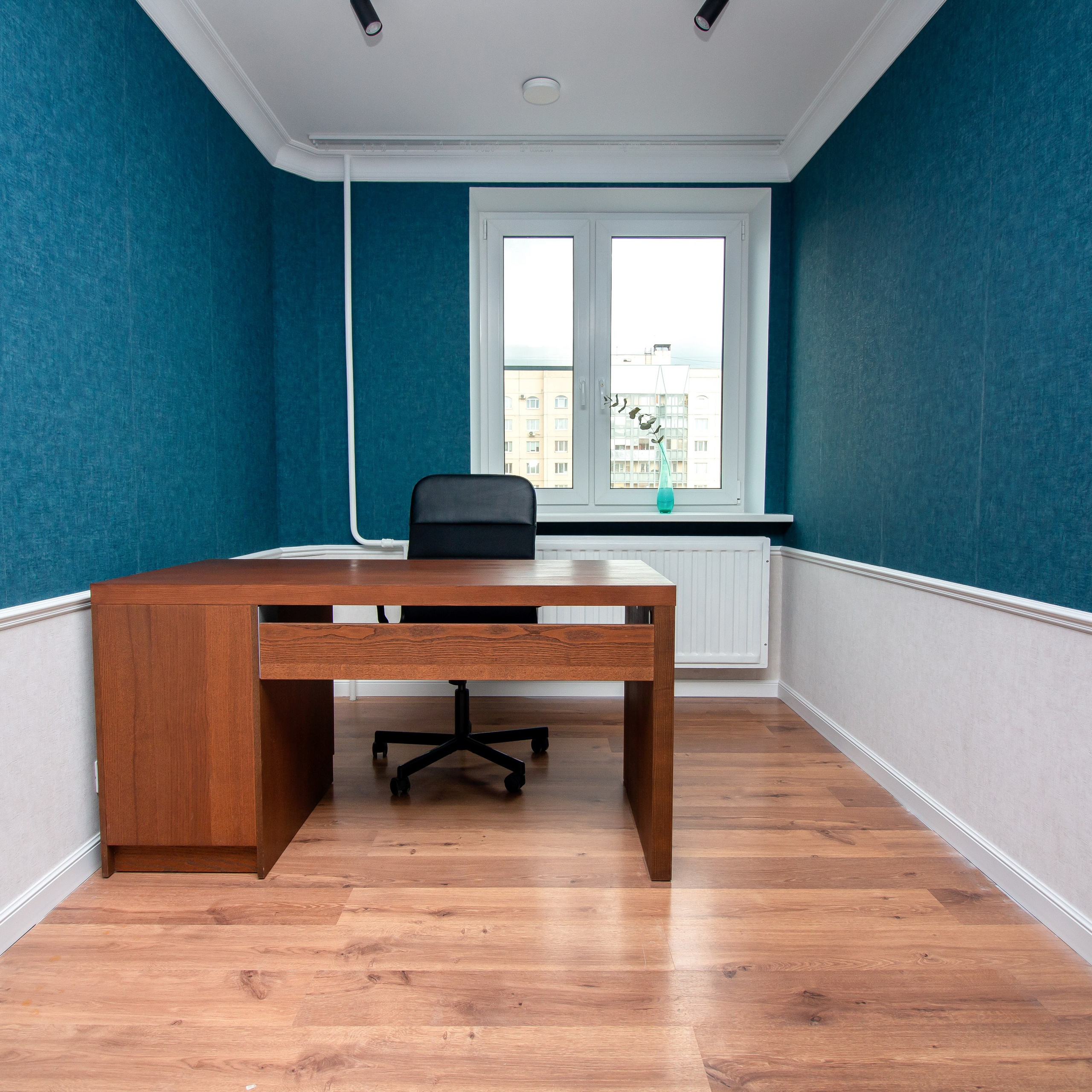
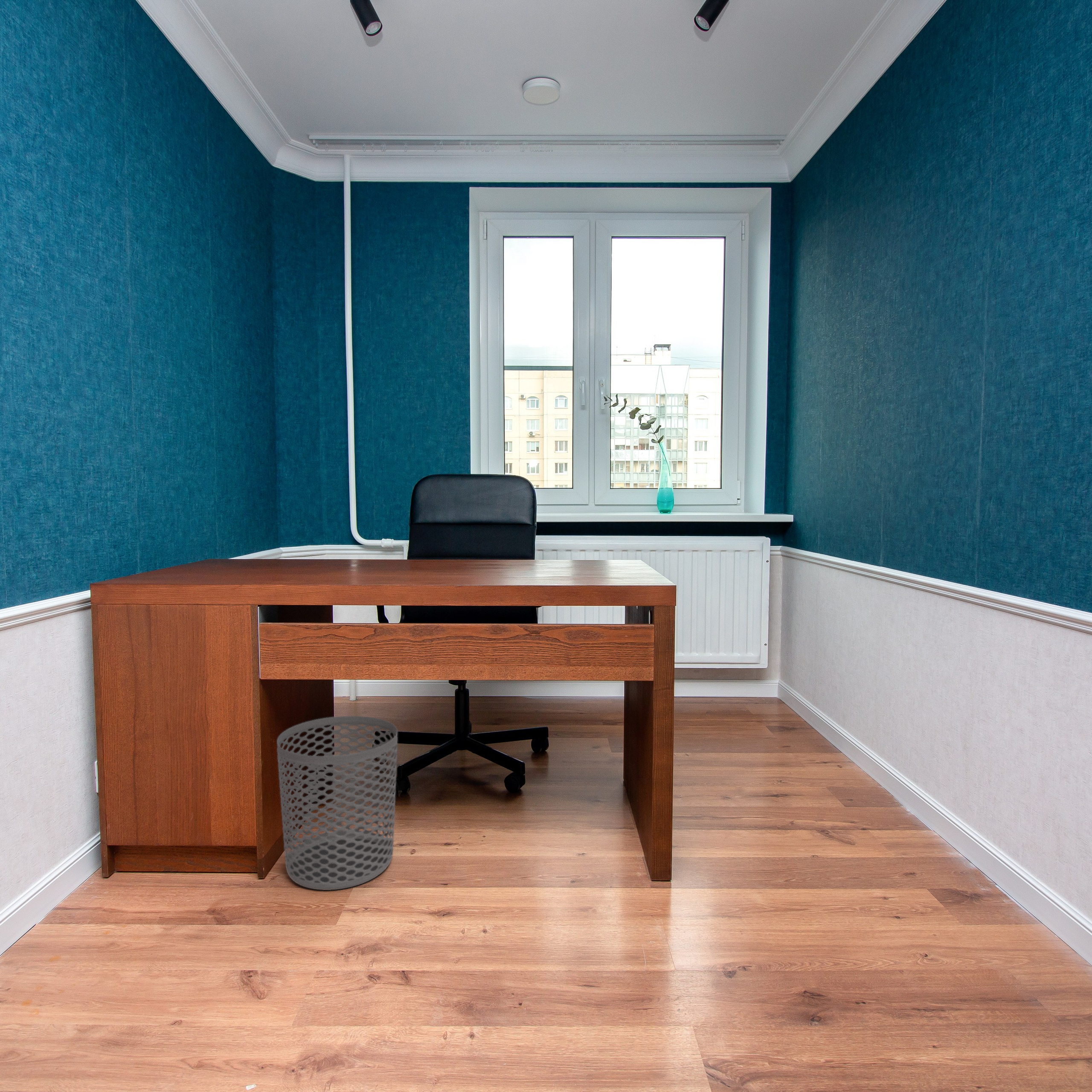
+ waste bin (339, 799)
